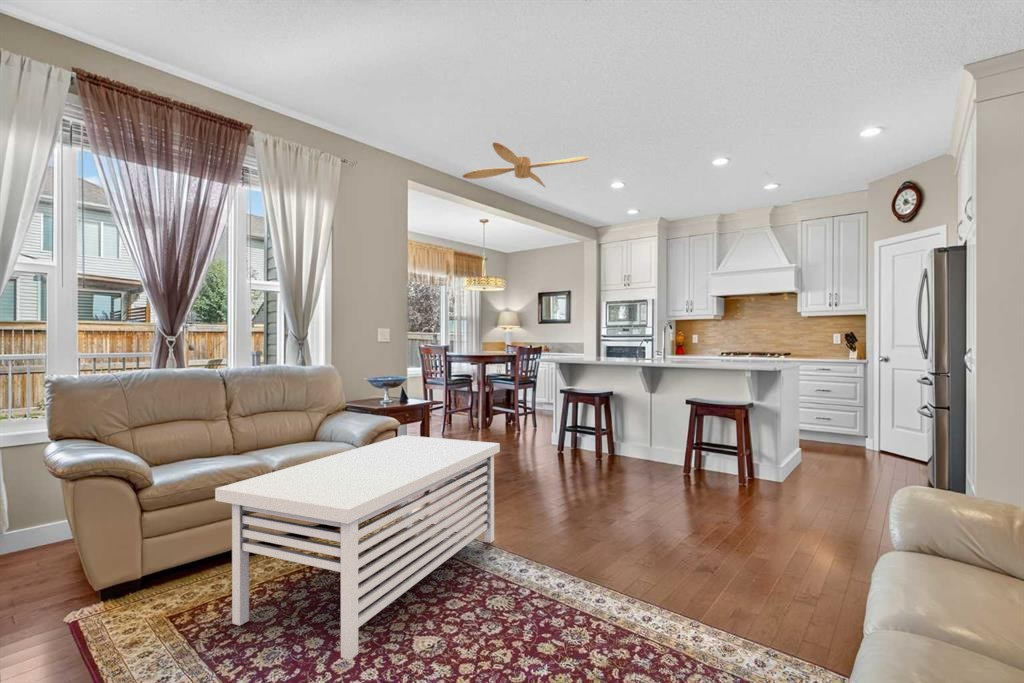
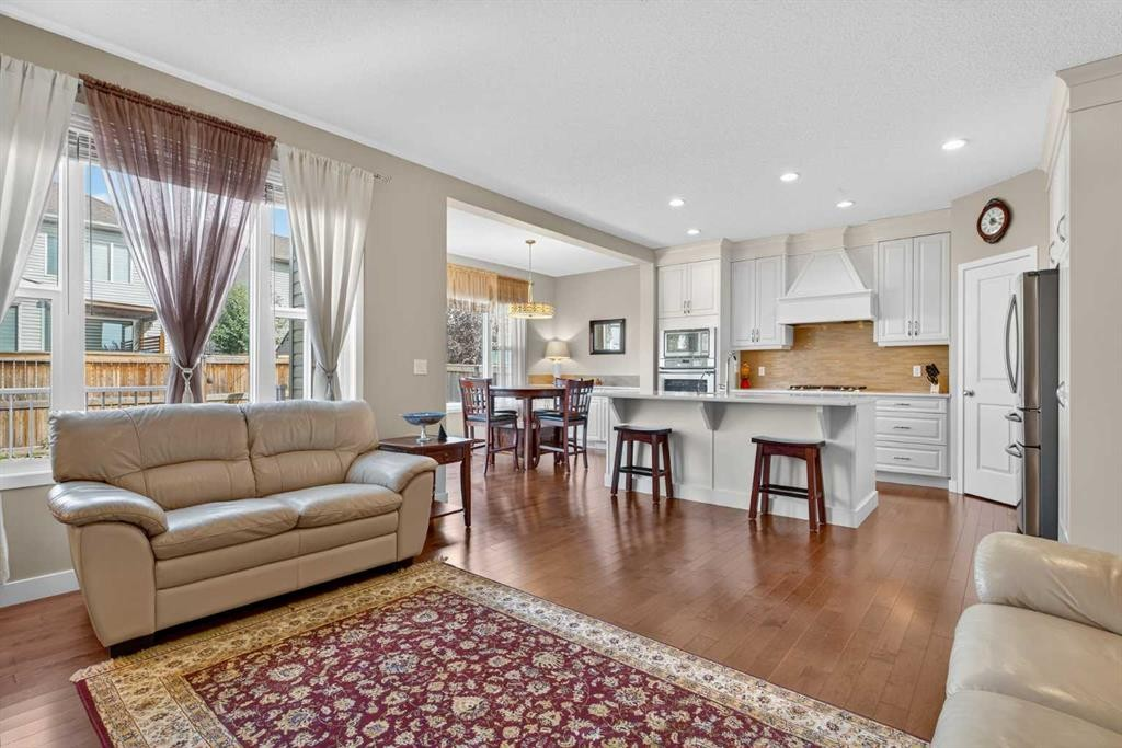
- coffee table (383, 518)
- ceiling fan (522, 167)
